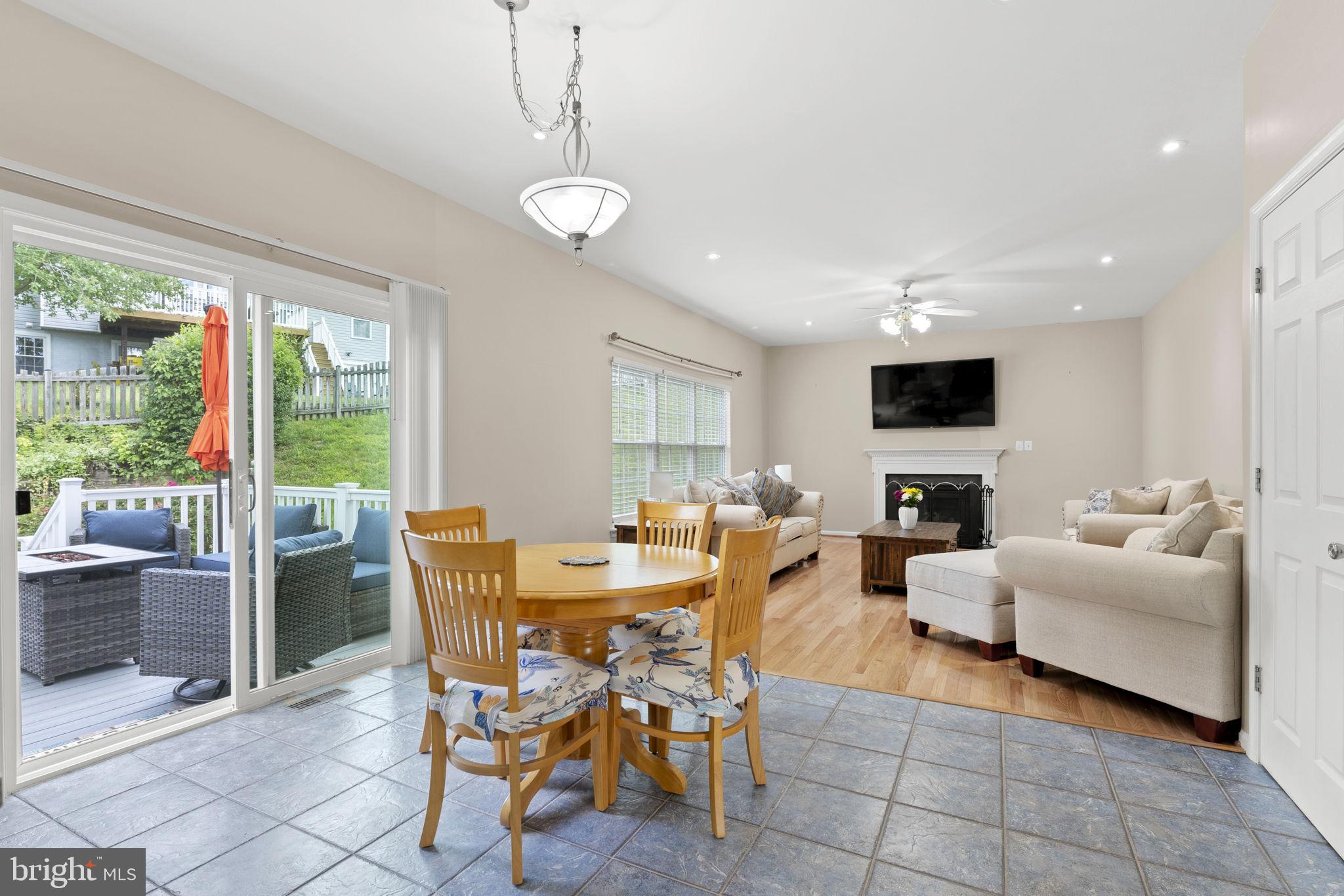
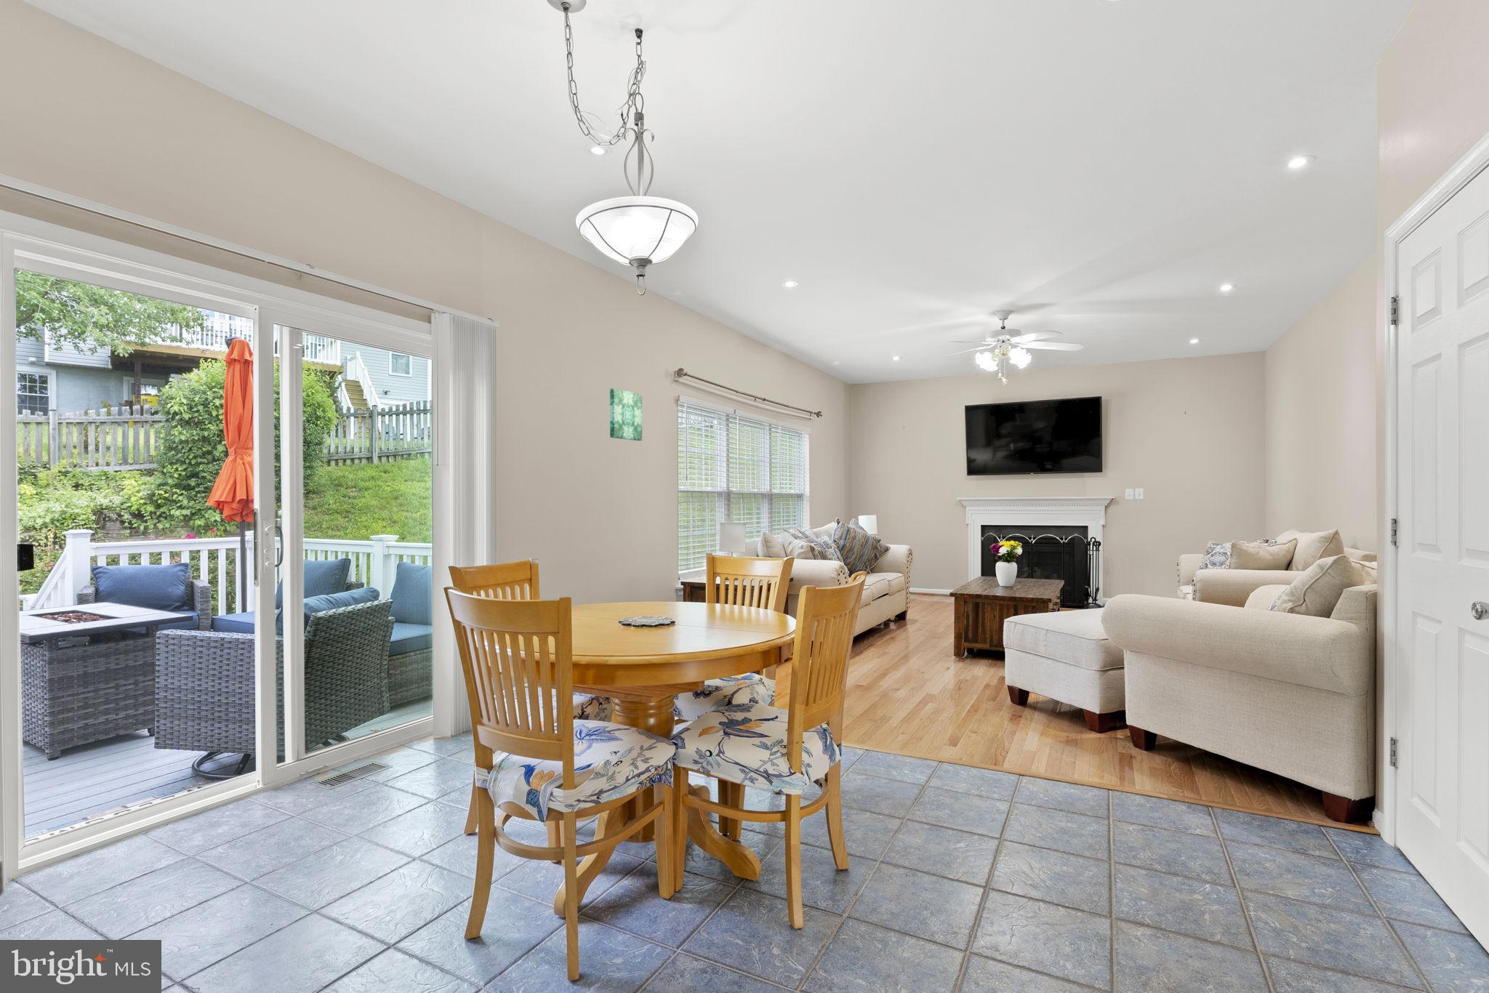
+ wall art (626, 416)
